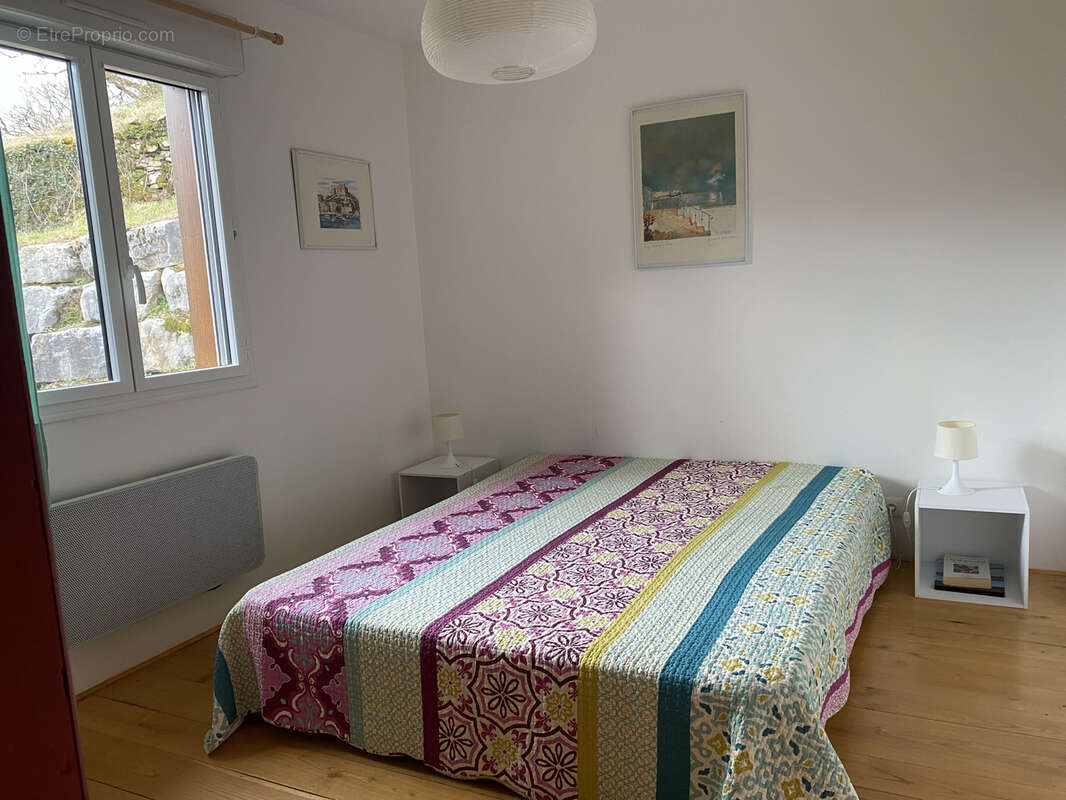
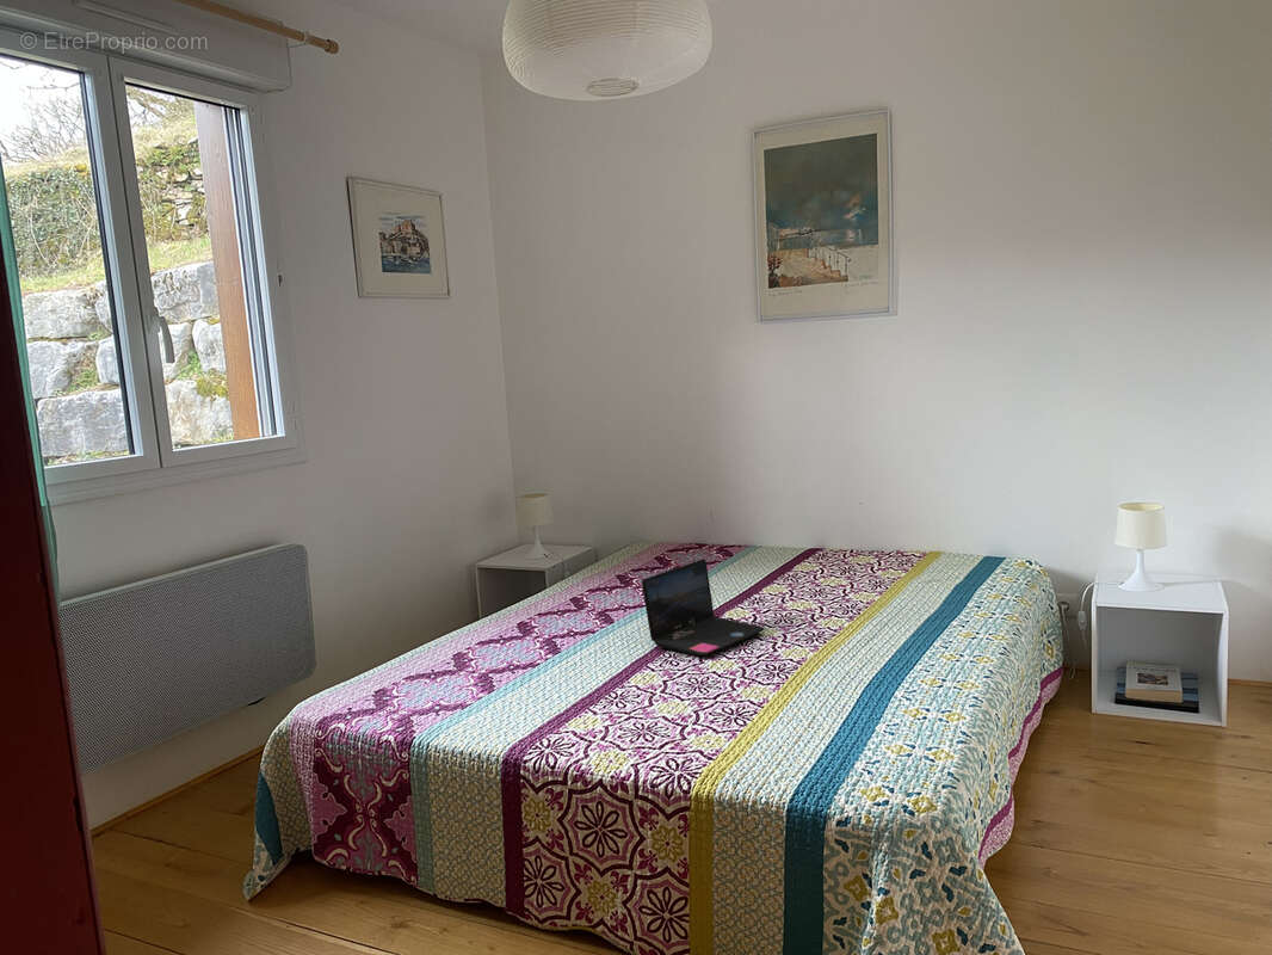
+ laptop (704, 605)
